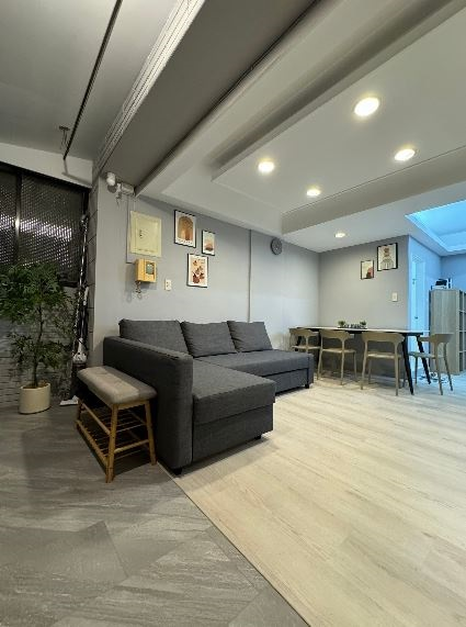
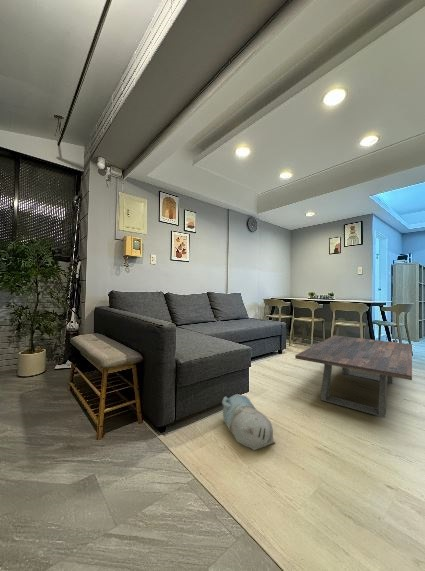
+ plush toy (247, 417)
+ coffee table (360, 369)
